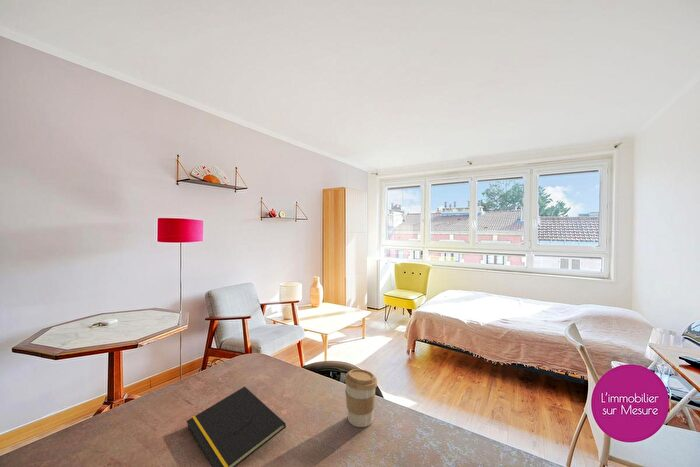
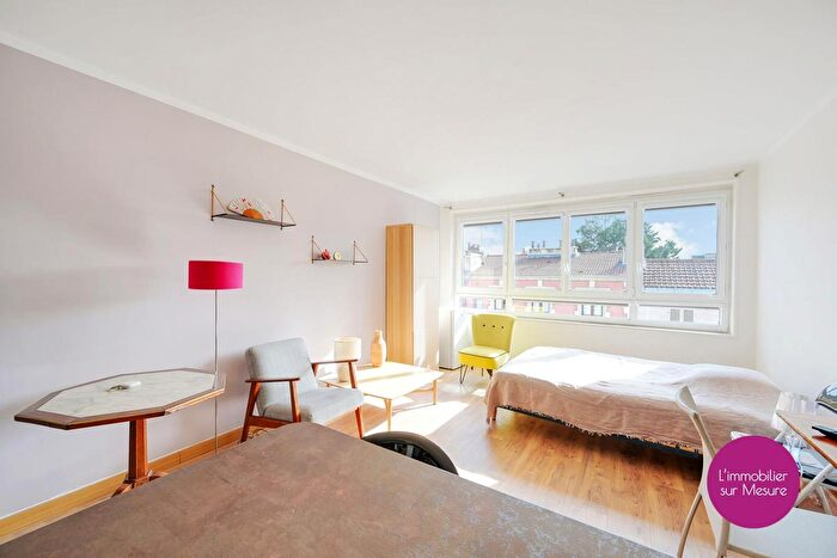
- notepad (234, 424)
- coffee cup (360, 395)
